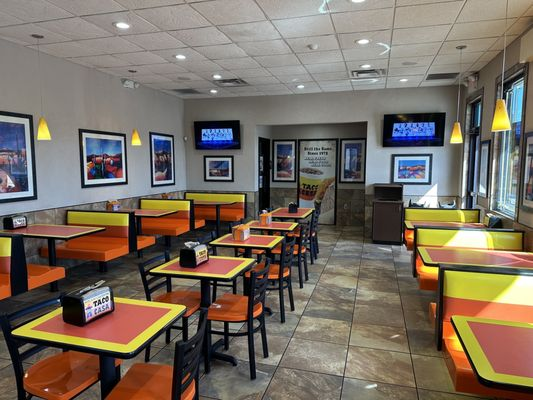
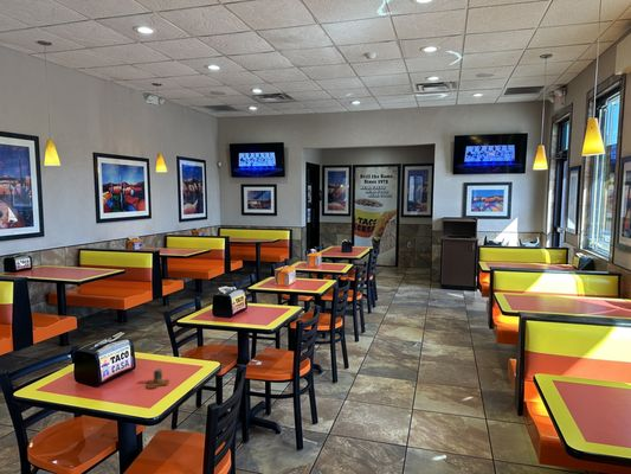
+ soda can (157, 376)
